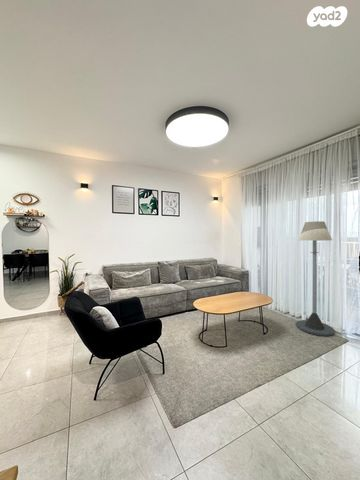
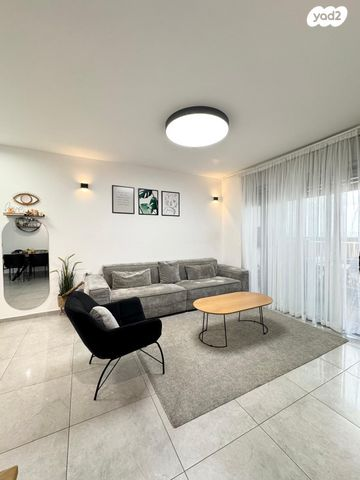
- floor lamp (314, 275)
